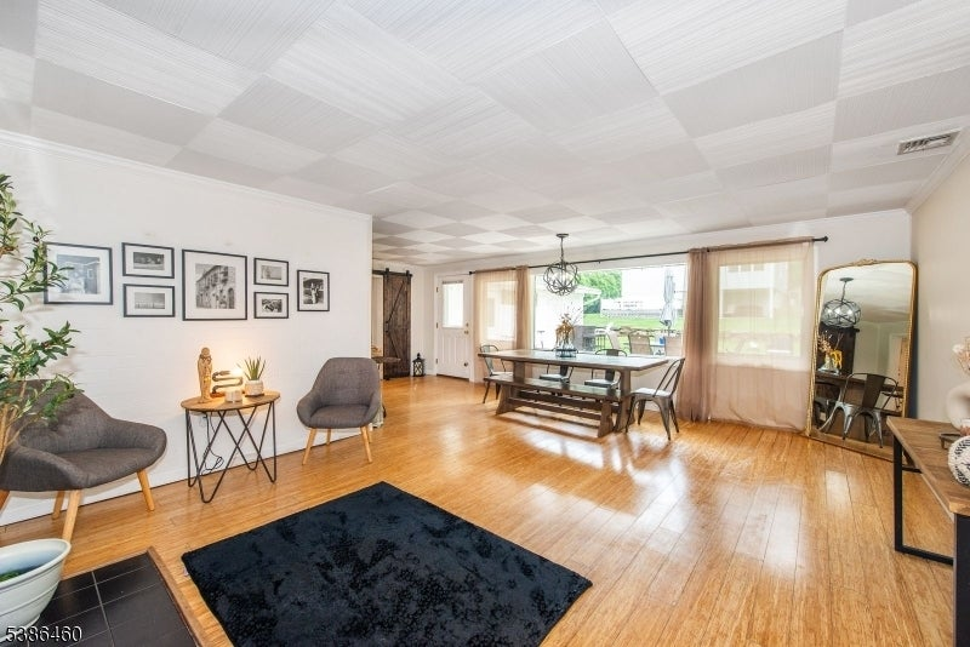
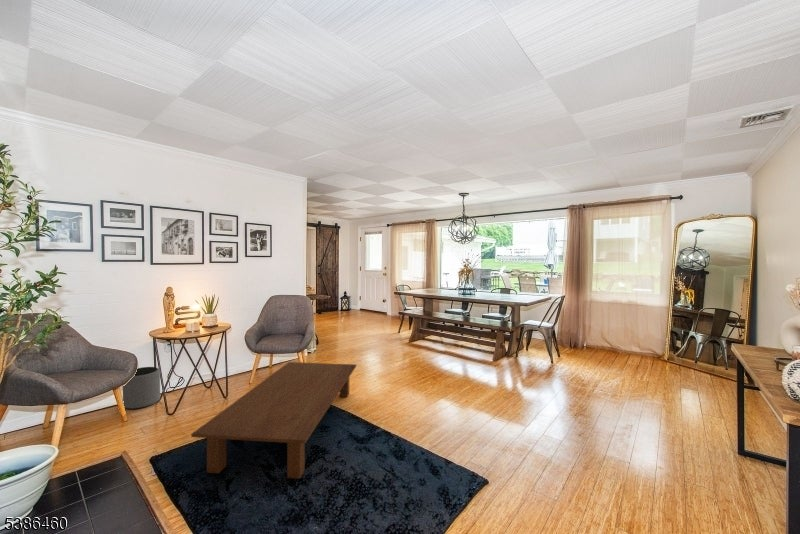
+ plant pot (141, 387)
+ coffee table (294, 407)
